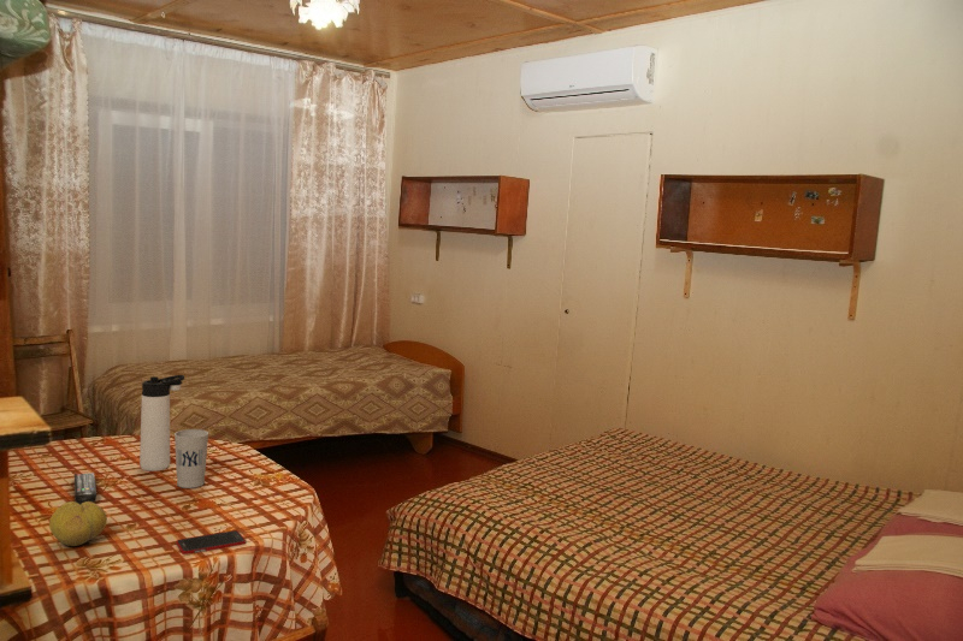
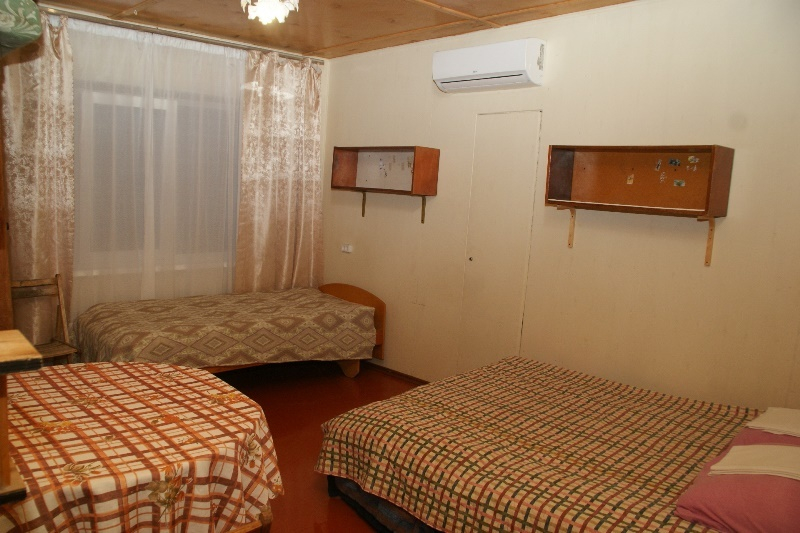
- cup (190, 458)
- remote control (84, 487)
- cell phone (211, 542)
- thermos bottle (161, 422)
- fruit (77, 523)
